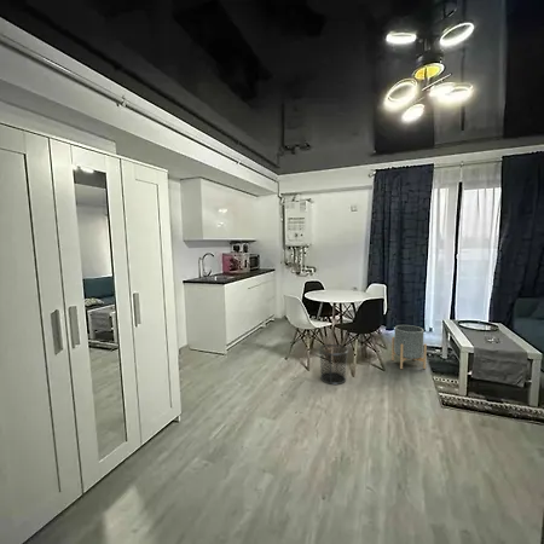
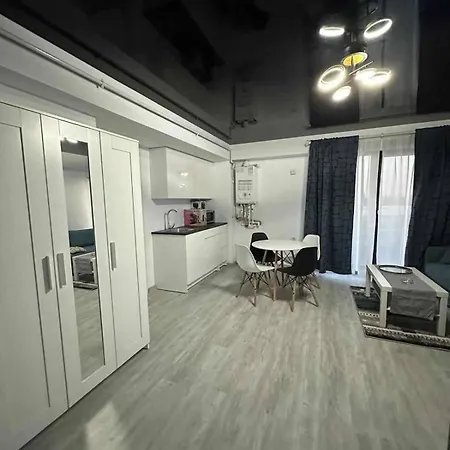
- planter (407, 346)
- waste bin (332, 364)
